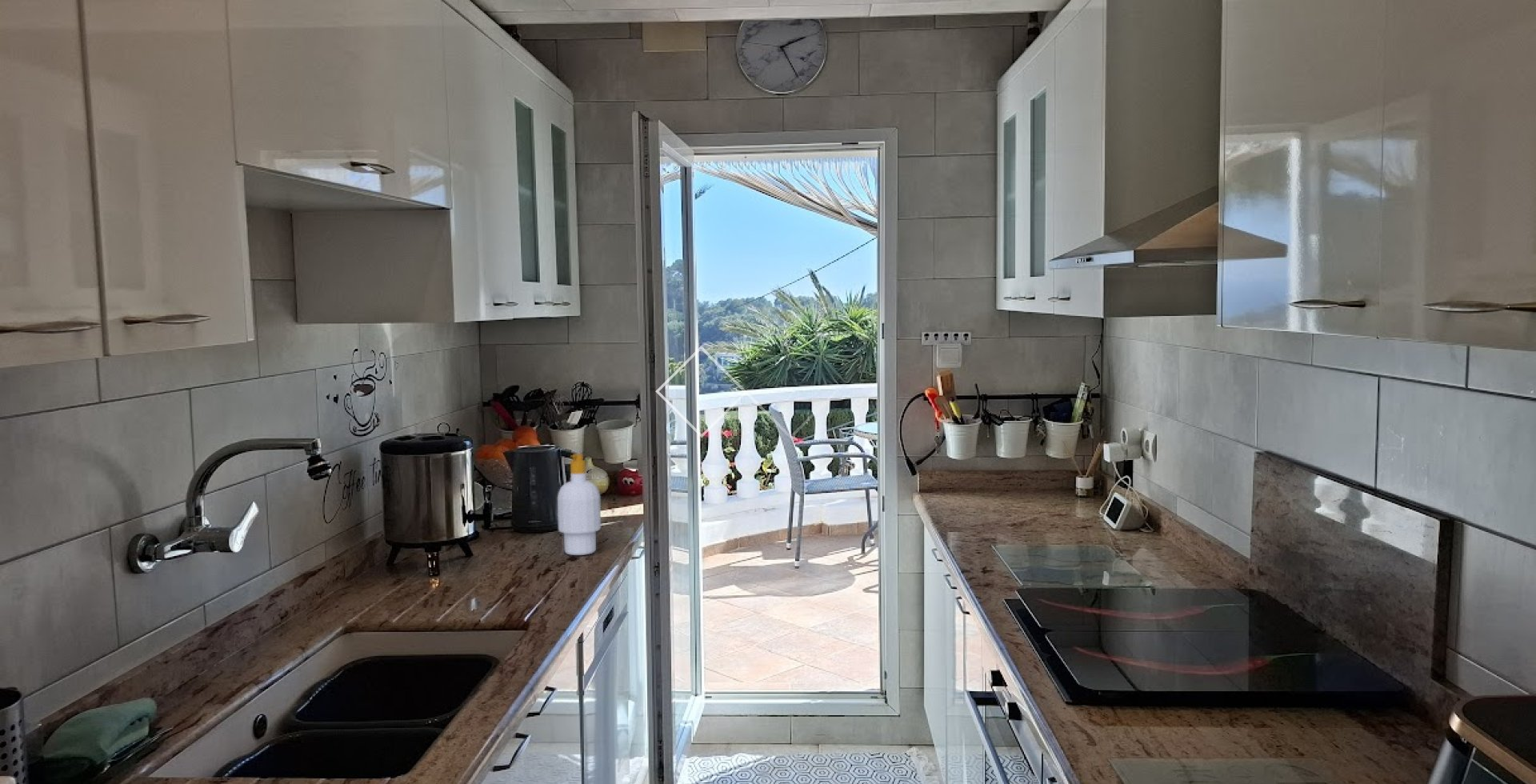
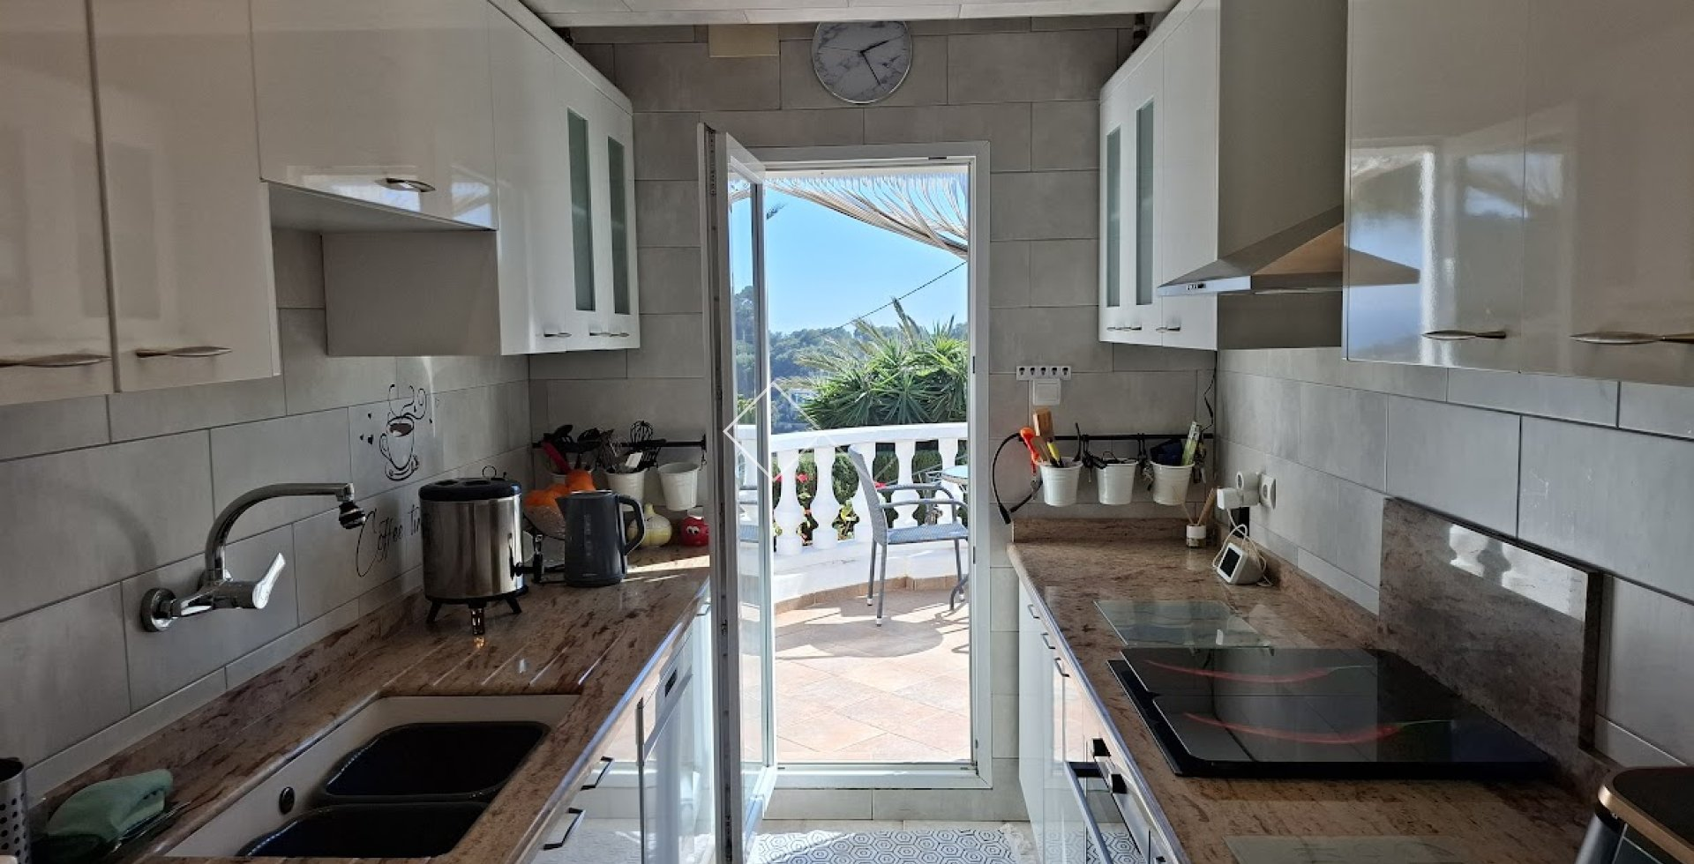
- soap bottle (578, 503)
